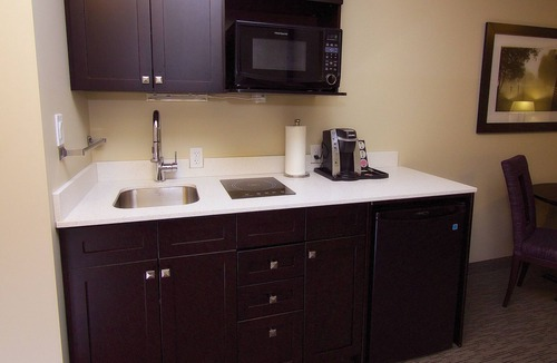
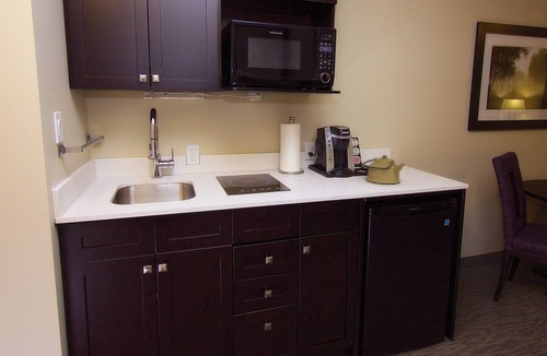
+ kettle (386, 168)
